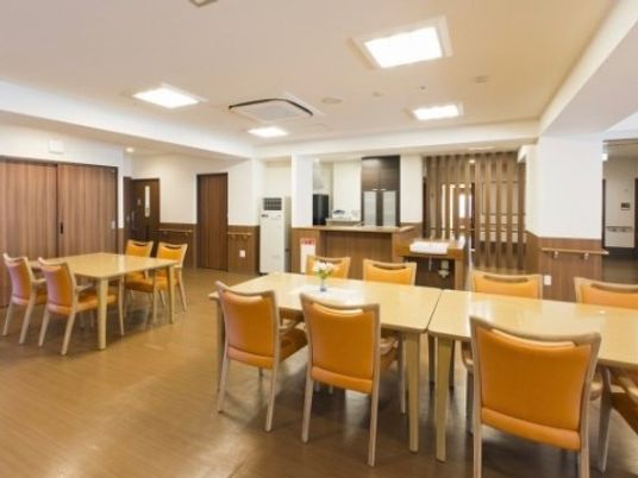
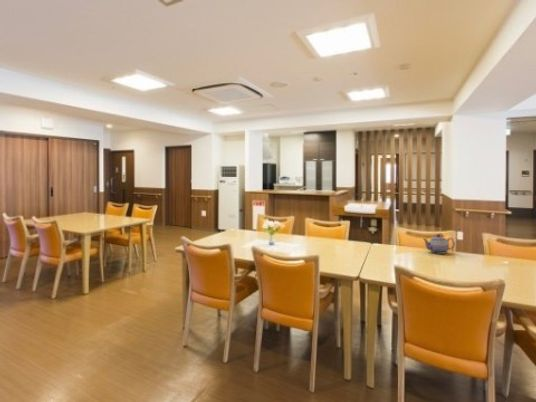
+ teapot (438, 243)
